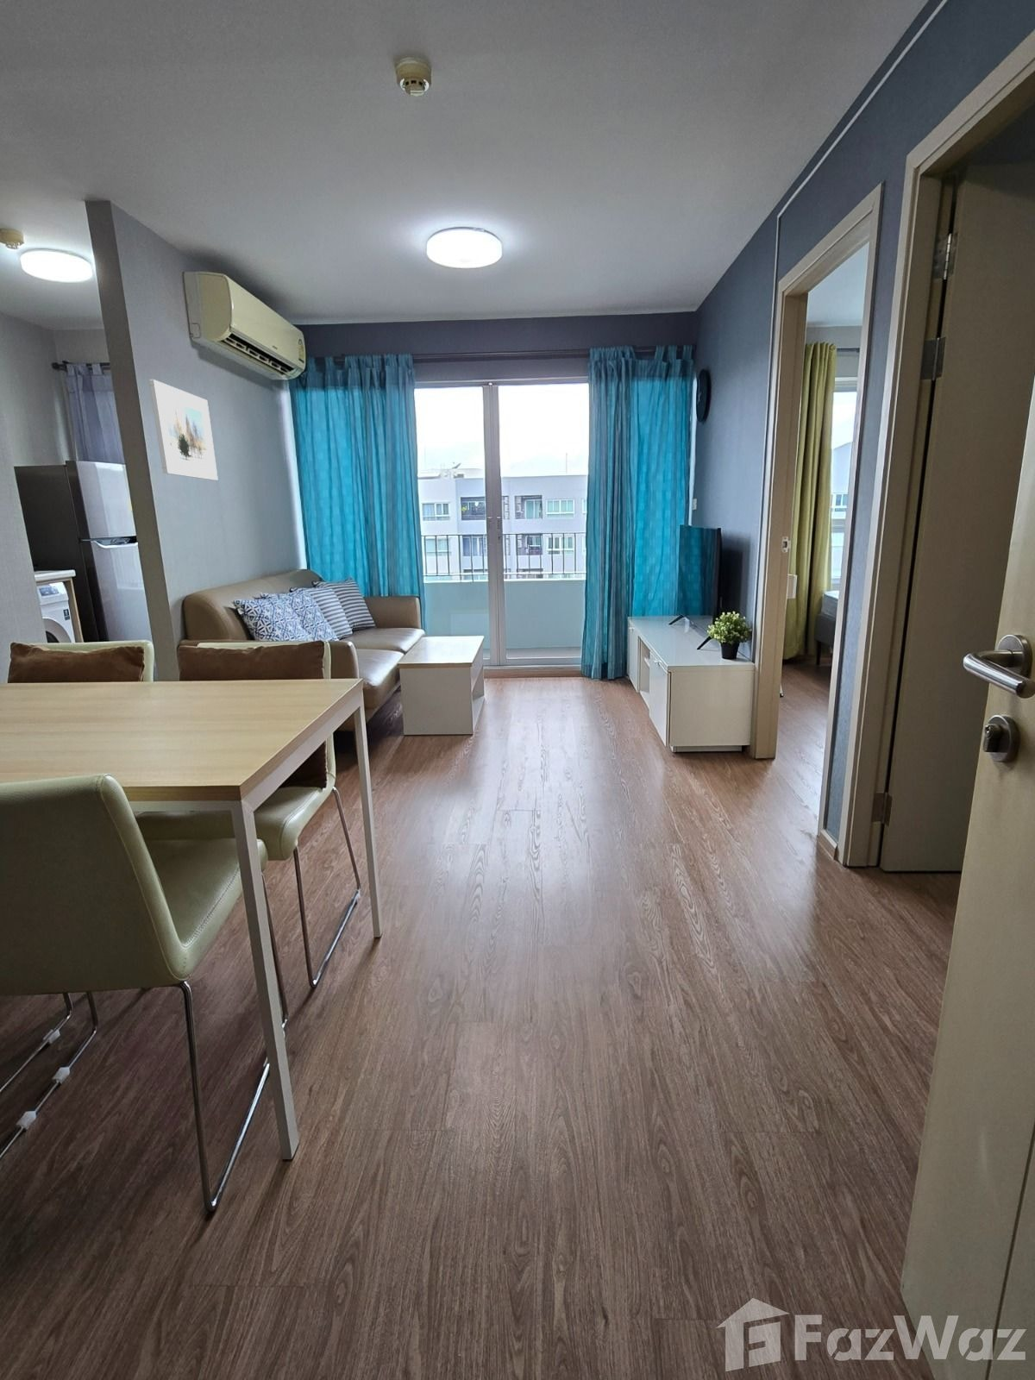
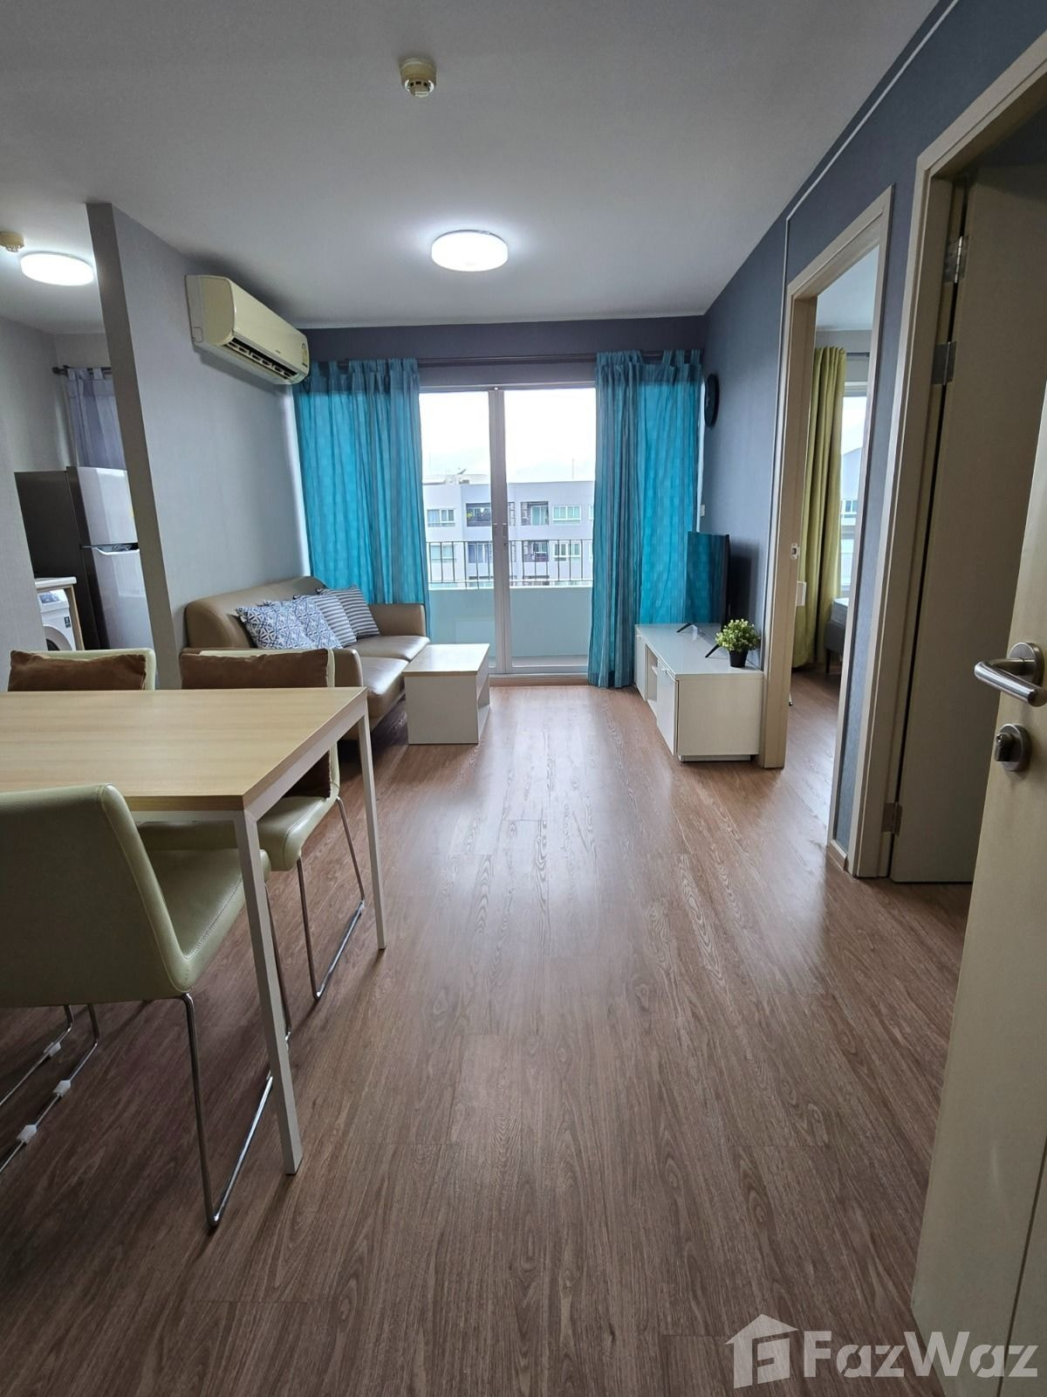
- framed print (186, 434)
